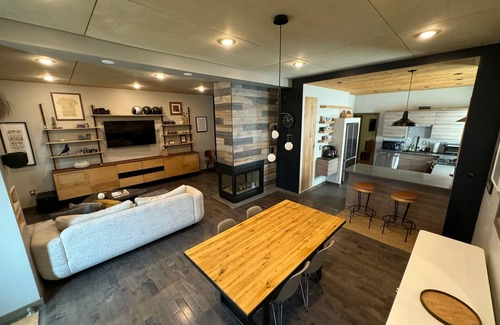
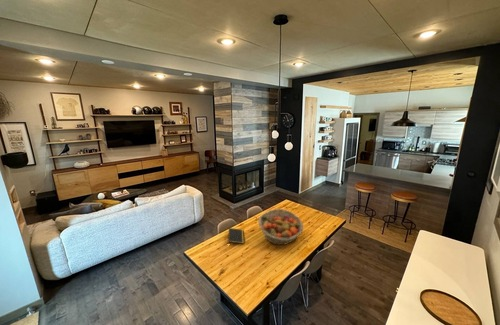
+ notepad (236, 235)
+ fruit basket (280, 226)
